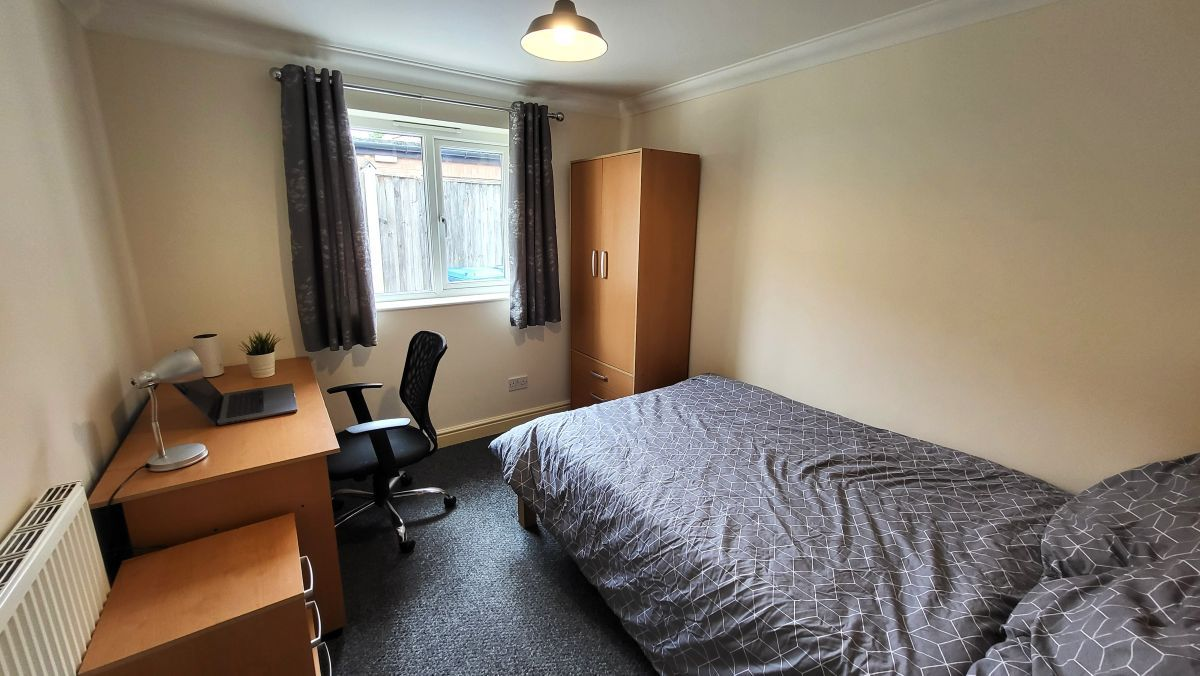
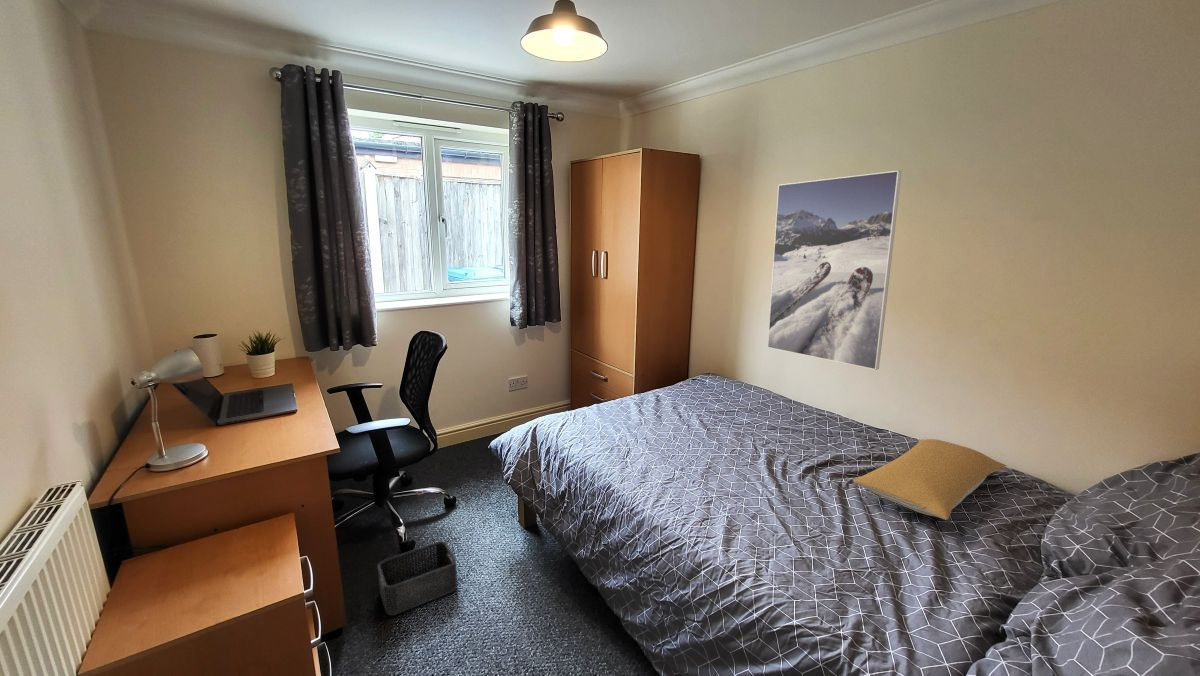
+ storage bin (418, 576)
+ pillow (931, 473)
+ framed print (825, 271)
